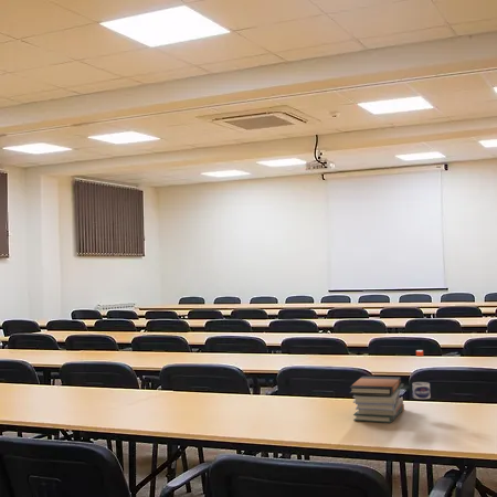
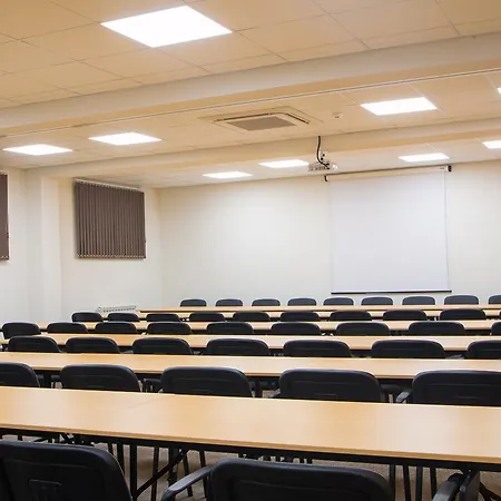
- water bottle (421, 384)
- book stack (377, 398)
